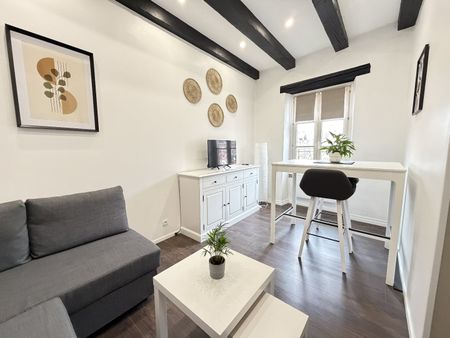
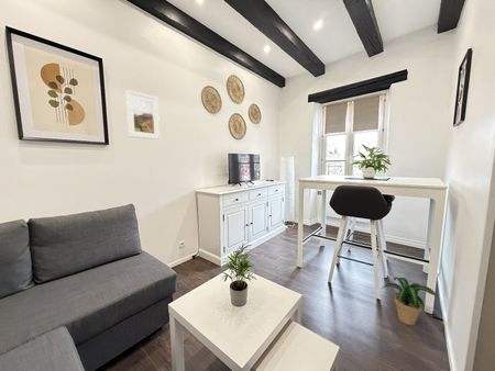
+ potted plant (408, 302)
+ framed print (143, 115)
